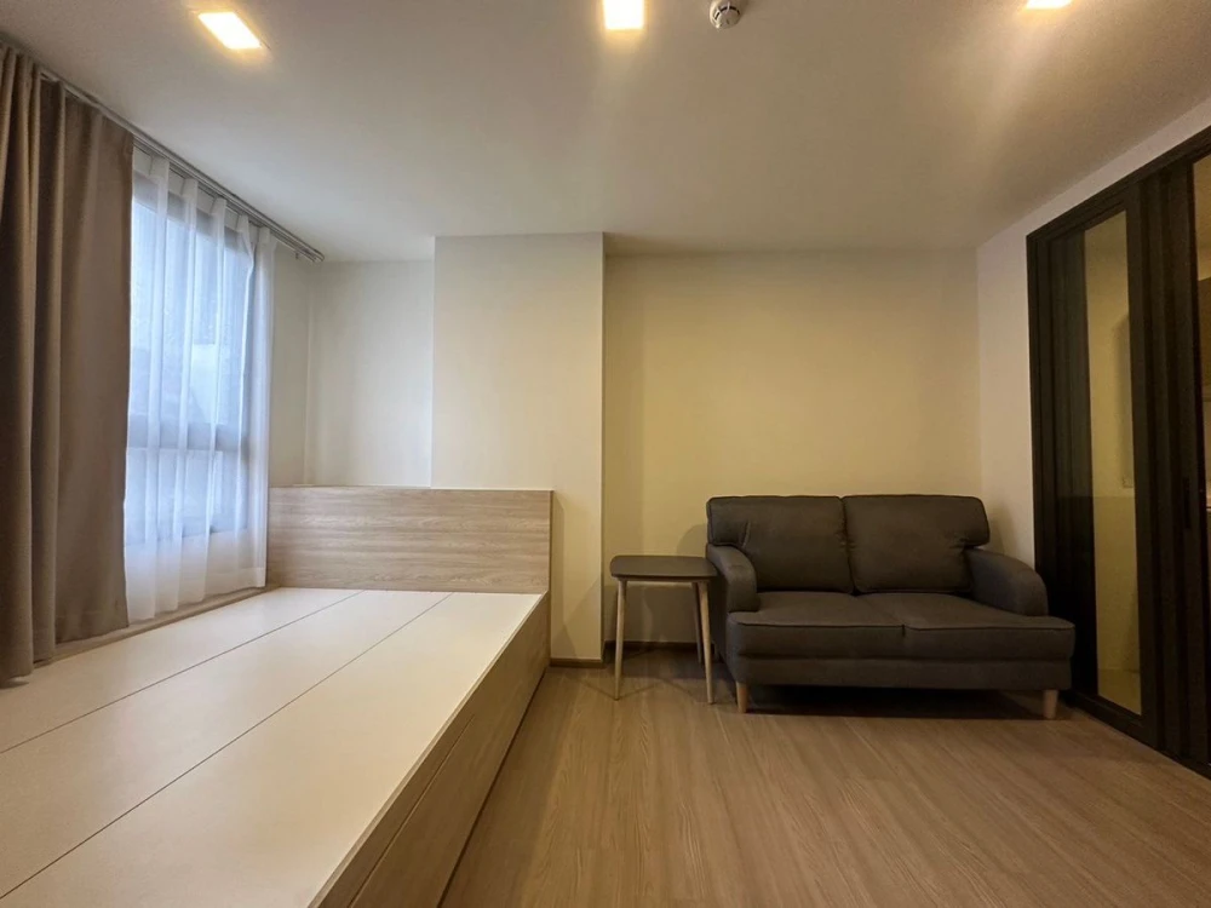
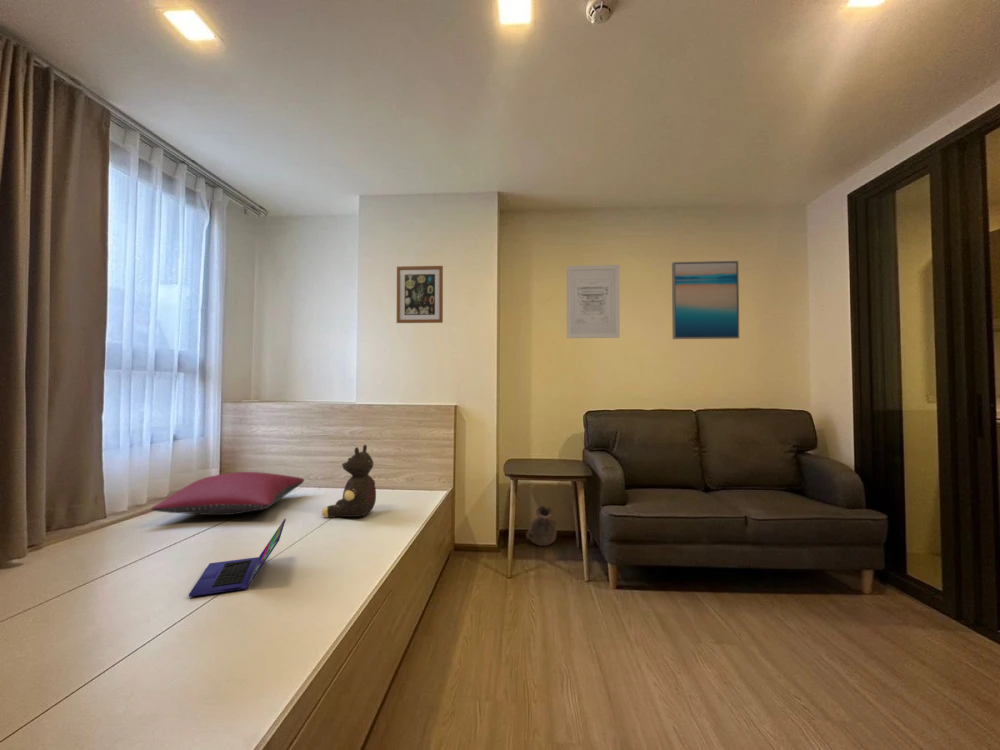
+ pillow (237, 492)
+ ceramic jug (541, 524)
+ wall art (705, 300)
+ laptop computer (242, 559)
+ wall art (592, 301)
+ teddy bear (350, 480)
+ wall art (419, 294)
